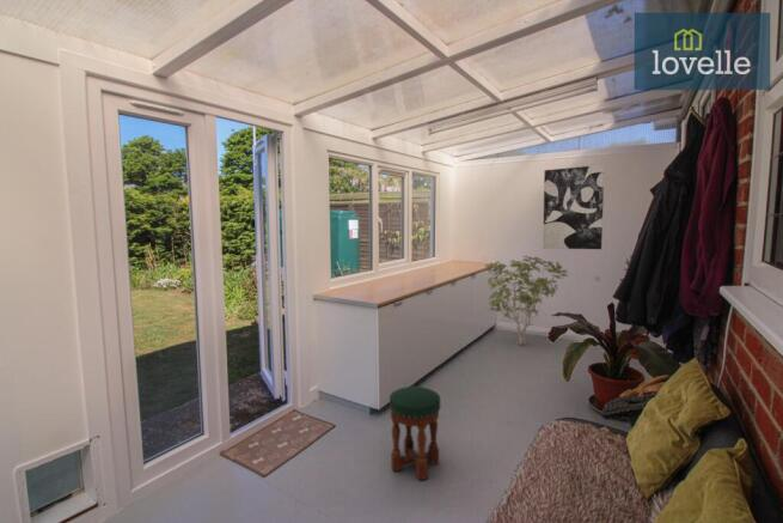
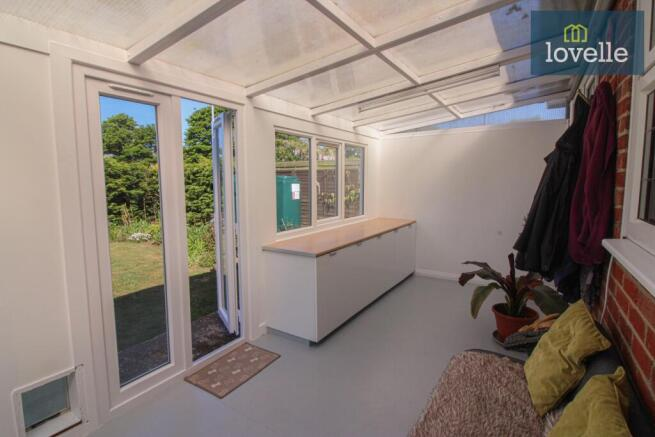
- wall art (571, 208)
- stool (417, 427)
- shrub (524, 300)
